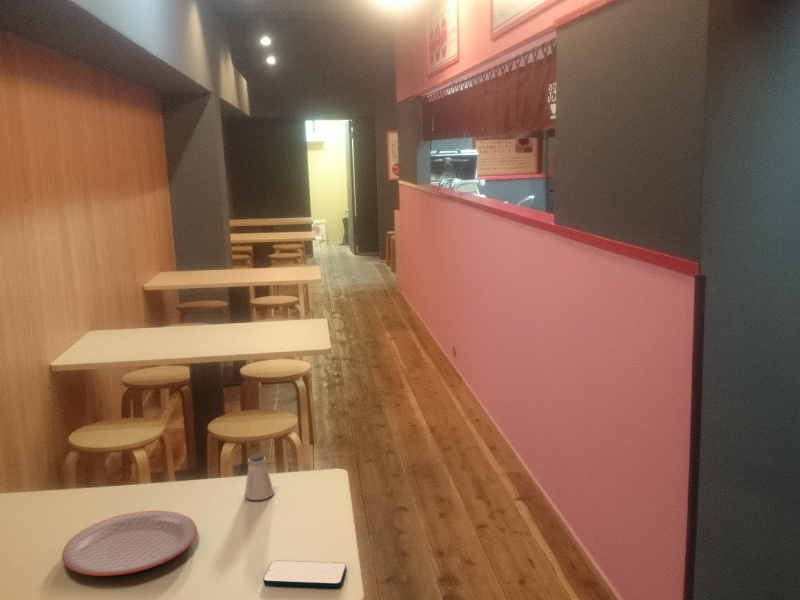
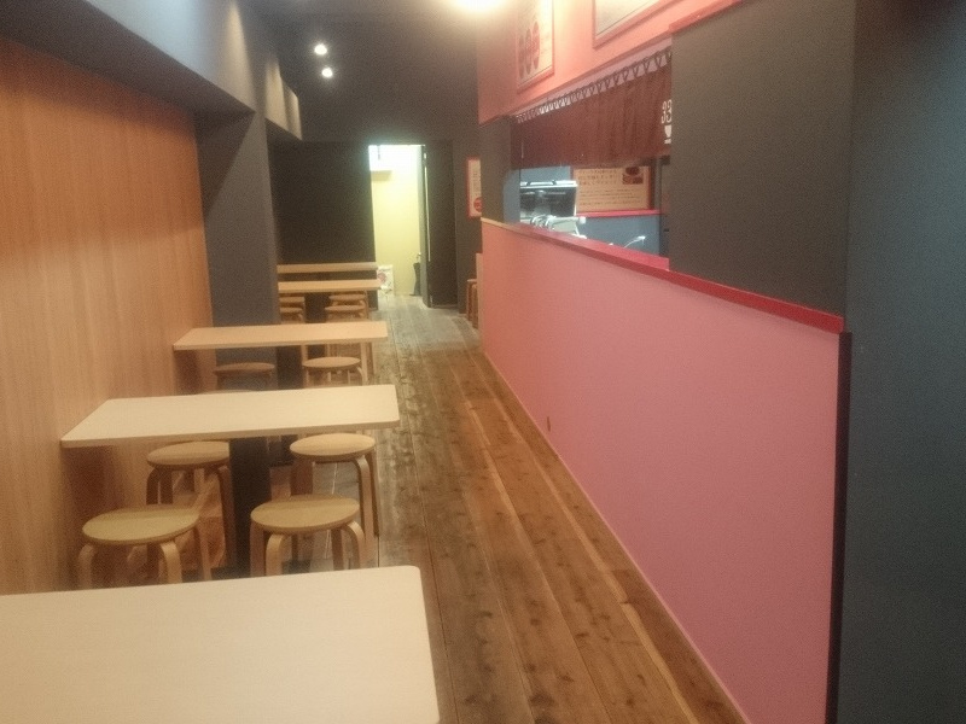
- smartphone (305, 573)
- saltshaker (258, 475)
- plate (131, 544)
